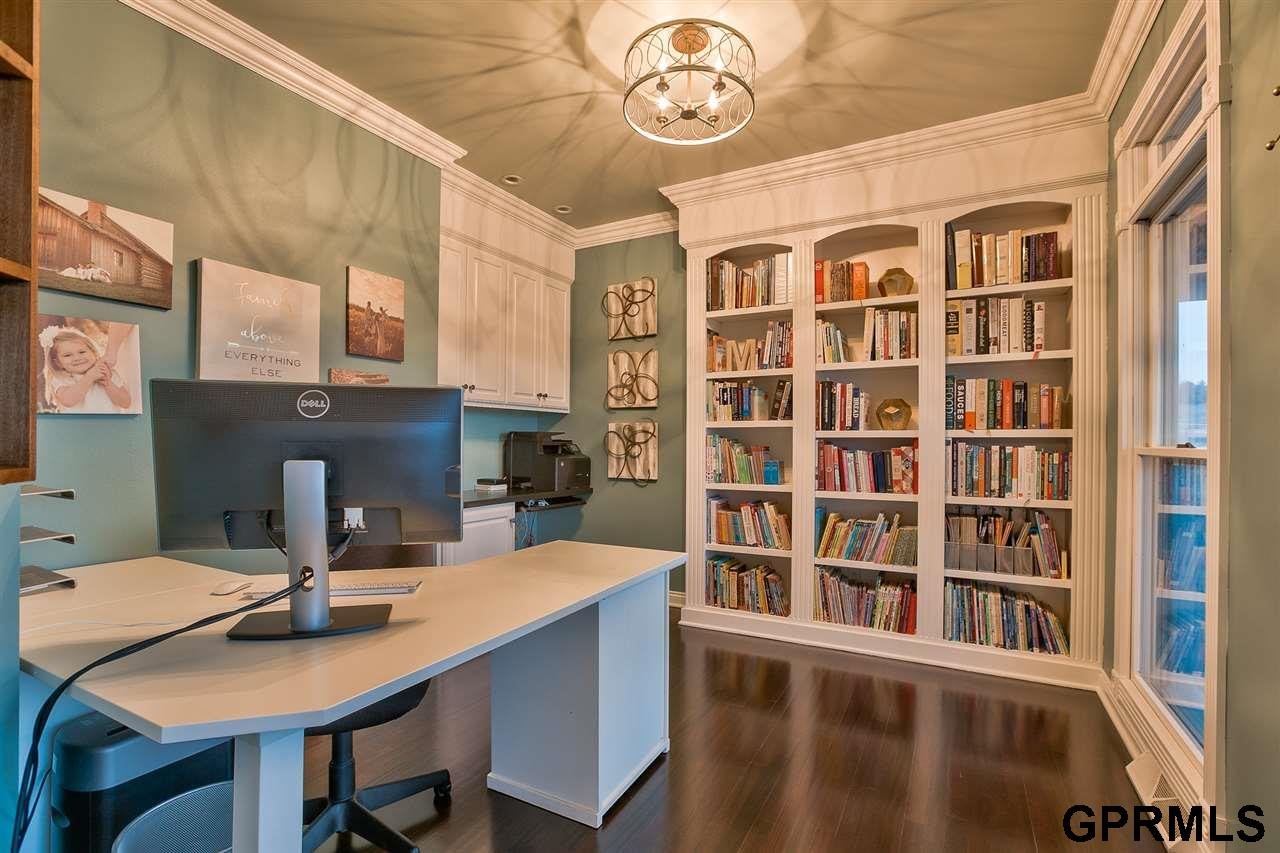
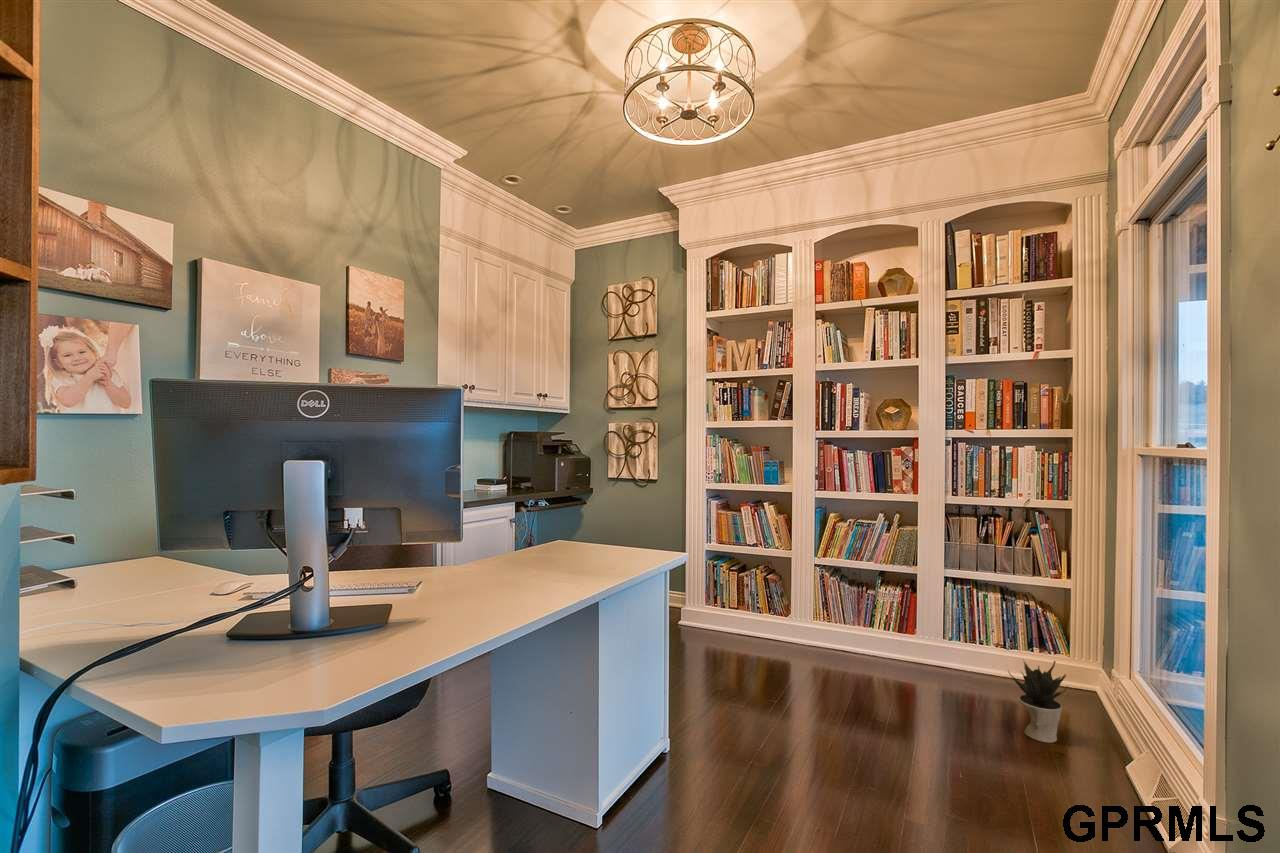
+ potted plant (1039, 698)
